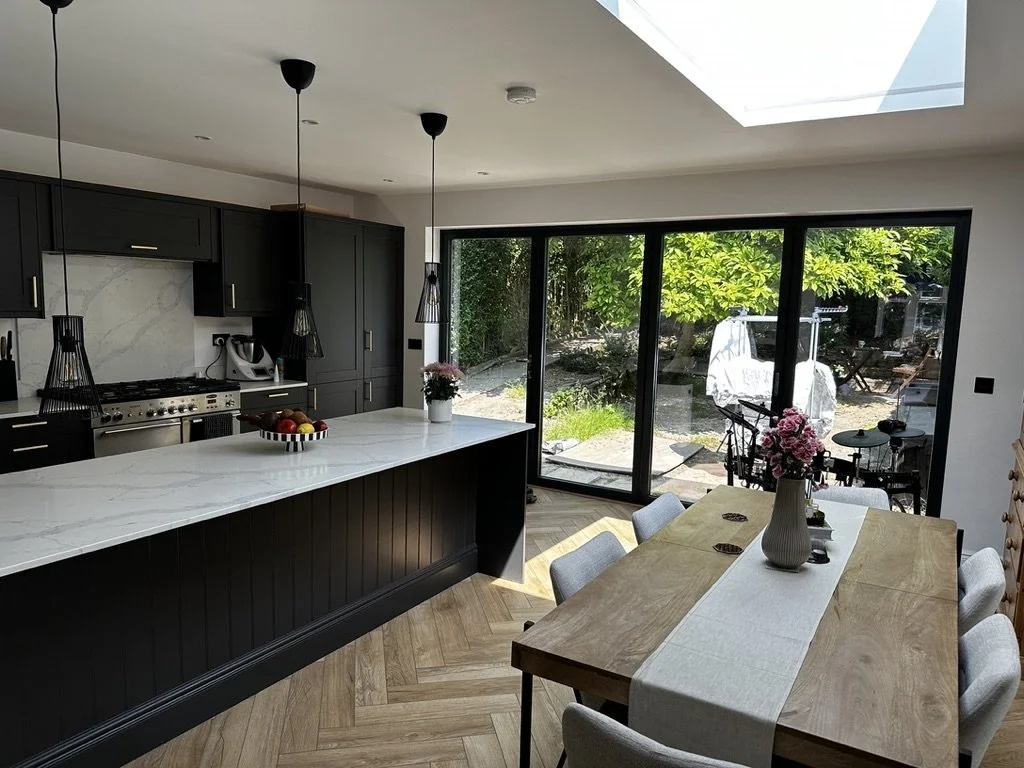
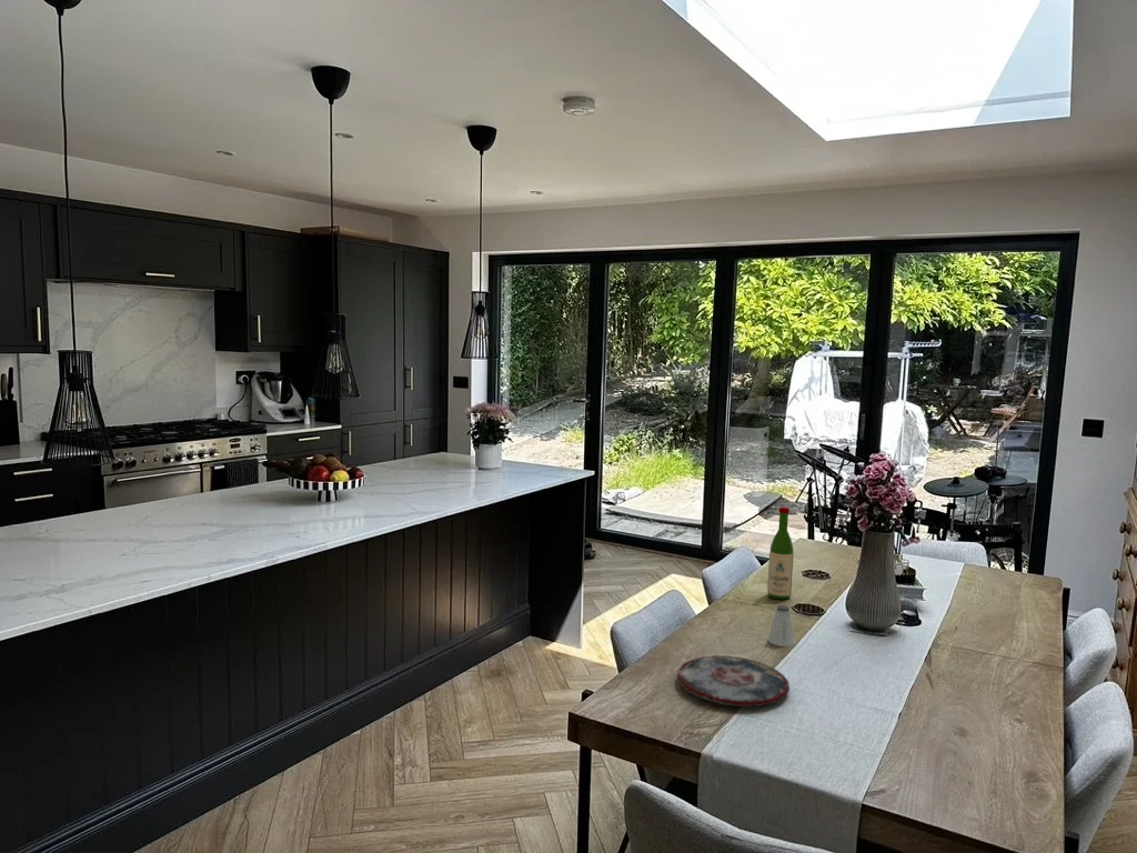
+ plate (732, 680)
+ saltshaker (782, 624)
+ wine bottle (781, 552)
